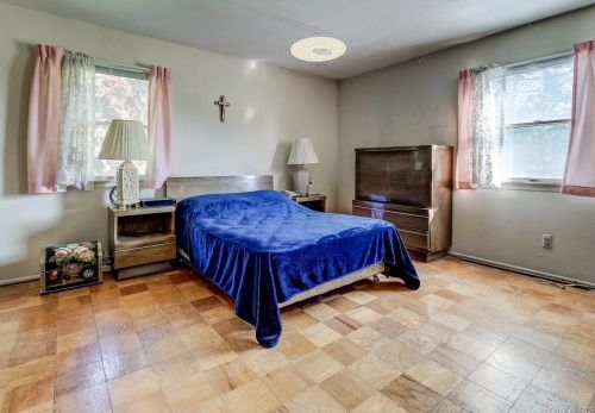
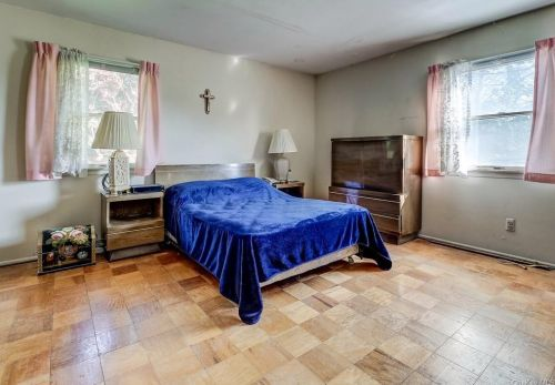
- ceiling light (318, 48)
